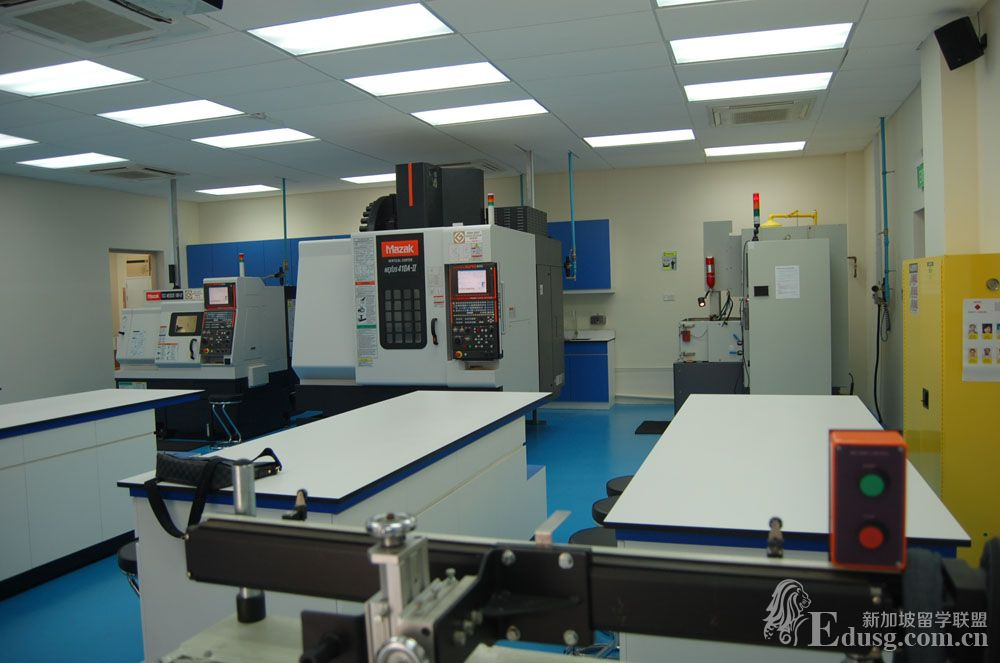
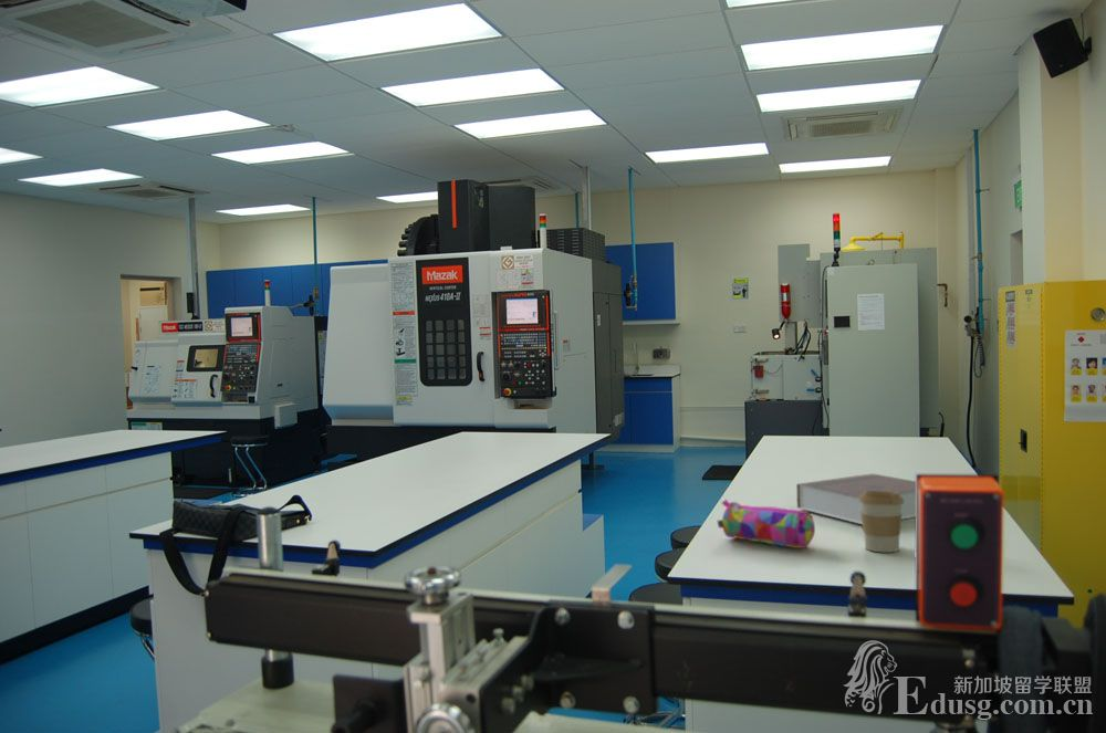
+ coffee cup (880, 519)
+ pencil case (765, 523)
+ book (869, 490)
